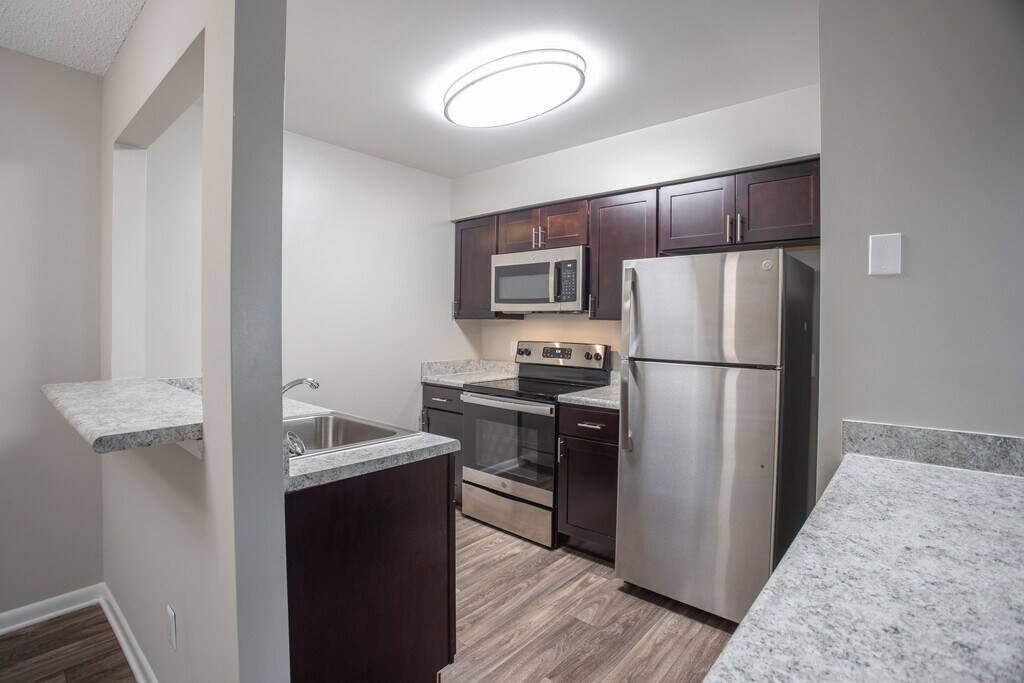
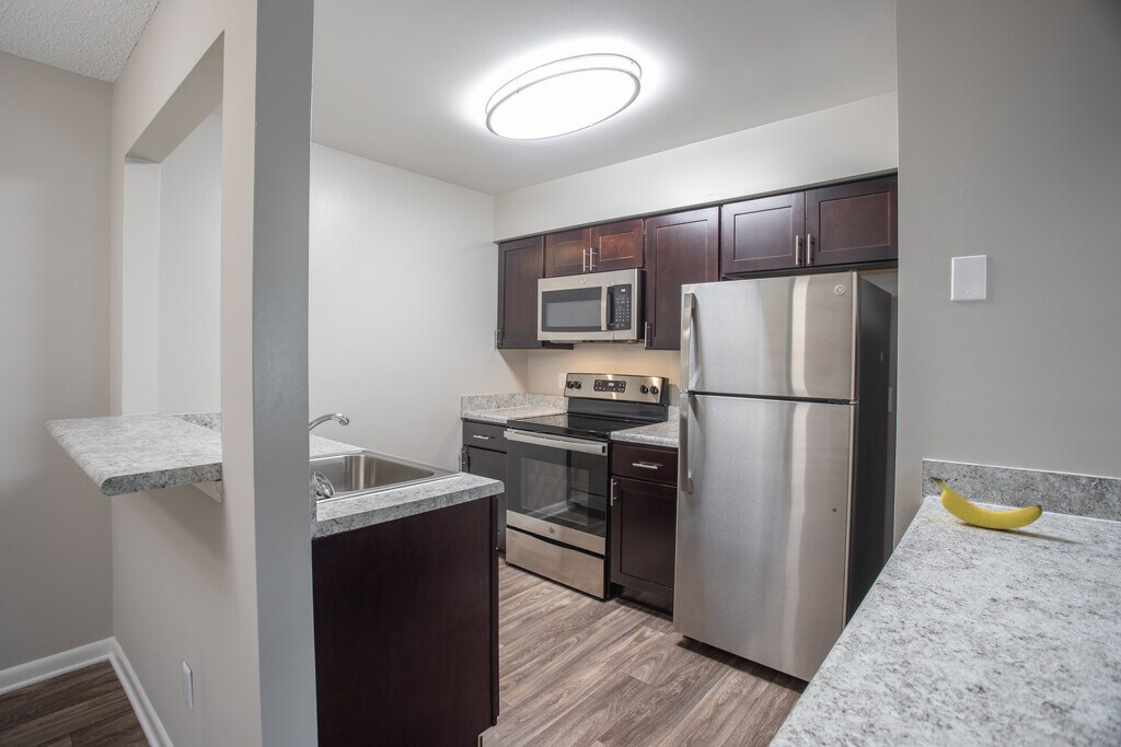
+ banana (980, 507)
